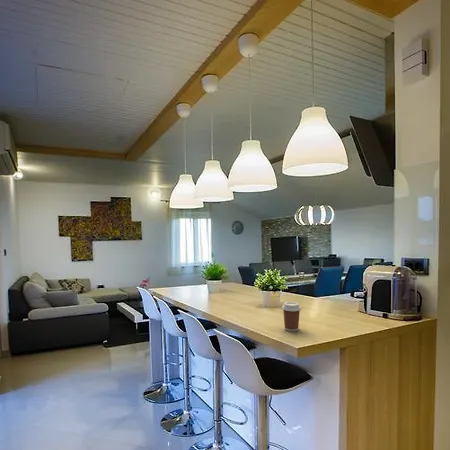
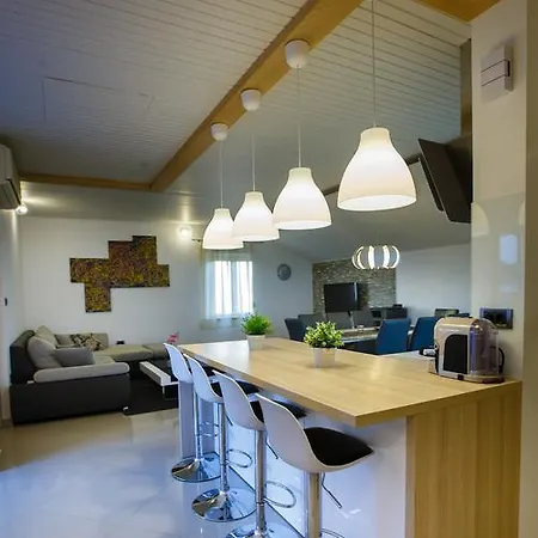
- coffee cup (291, 316)
